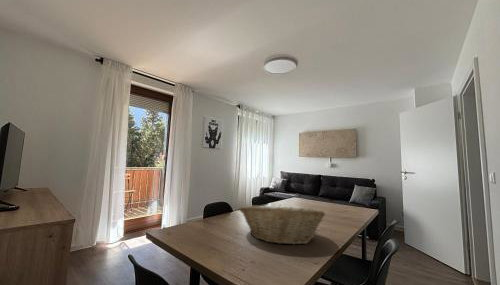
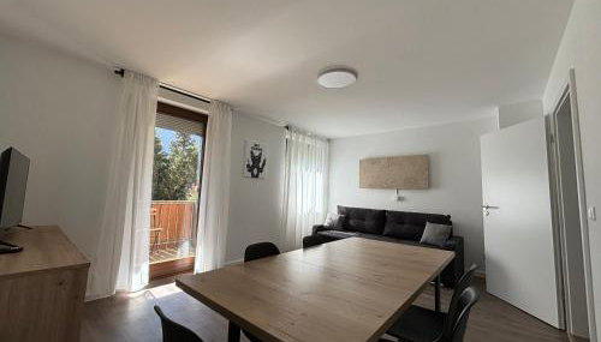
- fruit basket (280, 218)
